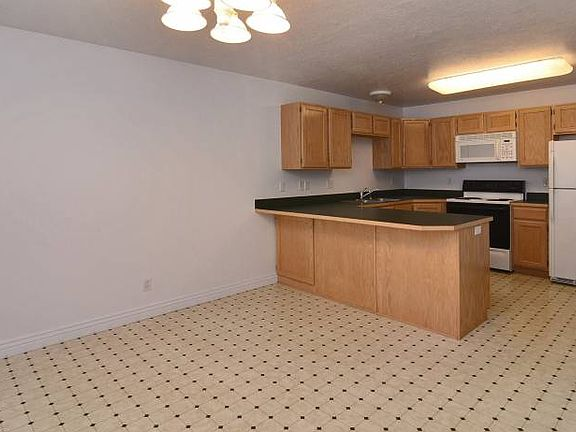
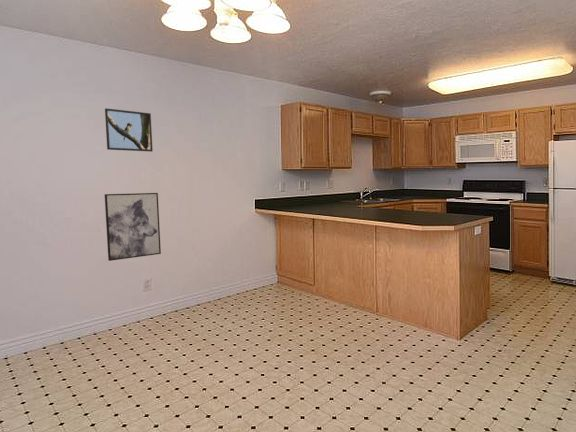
+ wall art (133, 225)
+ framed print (129, 130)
